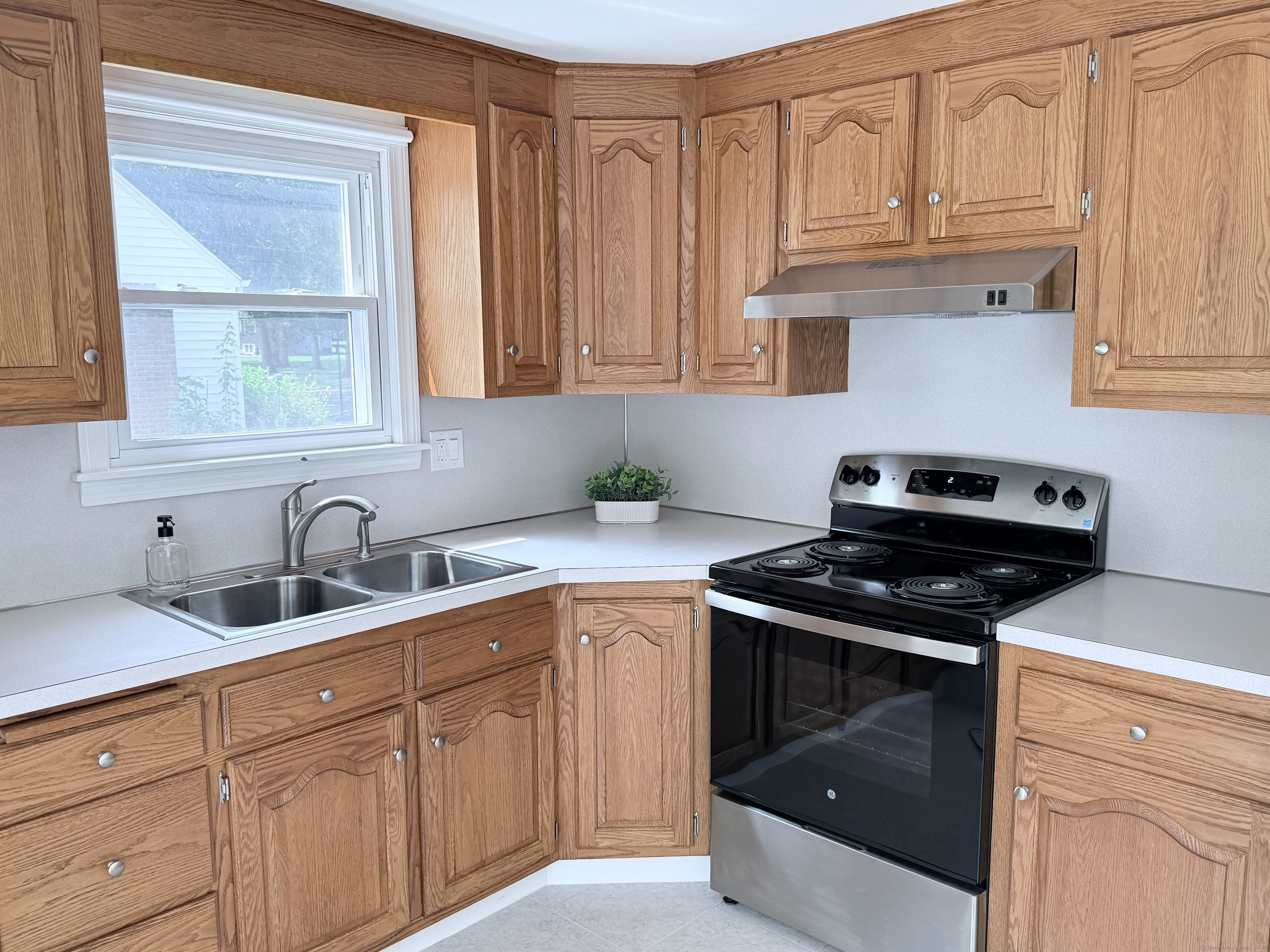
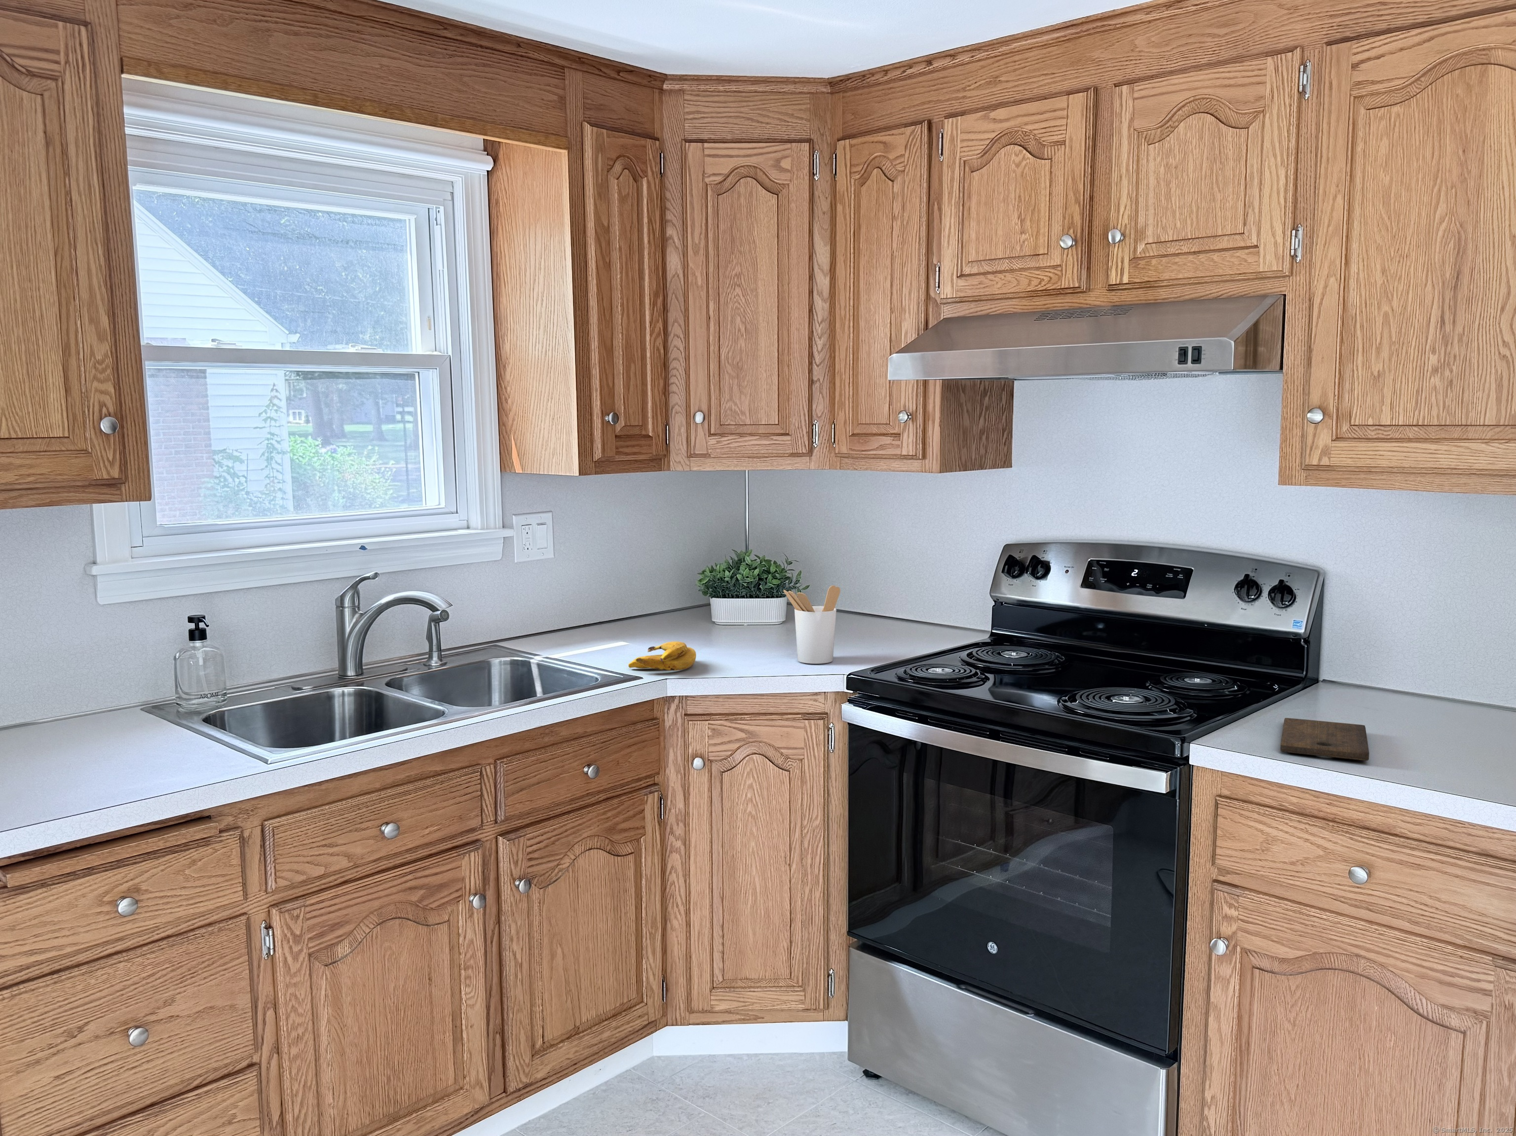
+ utensil holder (809, 623)
+ banana (663, 654)
+ cutting board (1324, 737)
